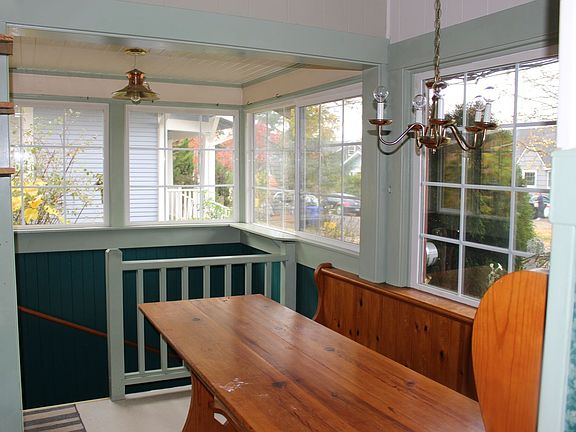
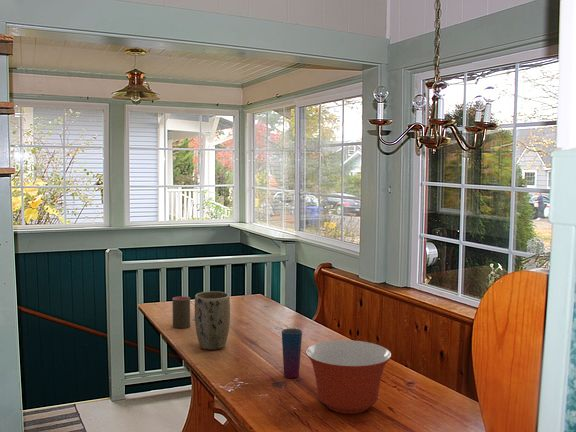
+ cup (181, 312)
+ cup (291, 353)
+ plant pot (212, 320)
+ mixing bowl (347, 378)
